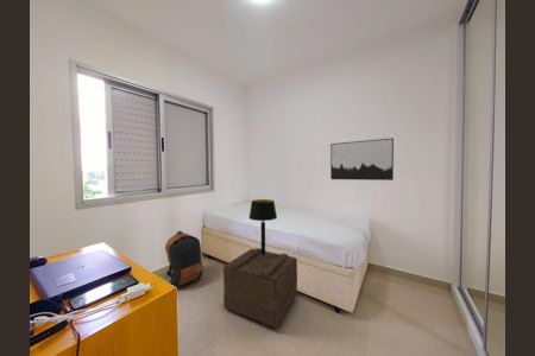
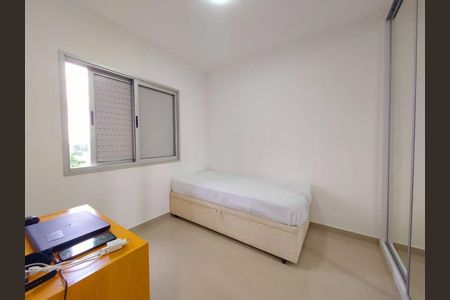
- wall art (359, 160)
- wooden crate (262, 281)
- backpack (182, 255)
- table lamp (263, 227)
